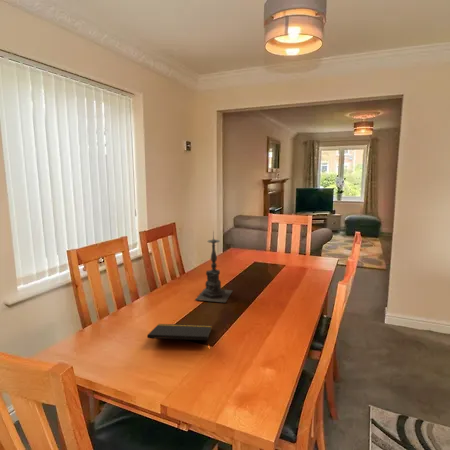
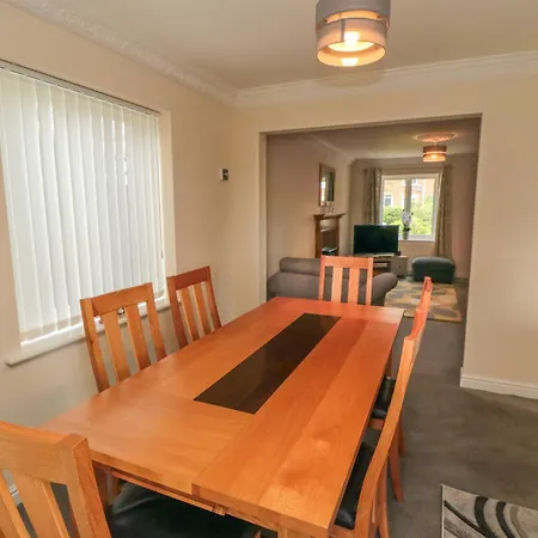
- notepad (181, 331)
- candle holder (214, 263)
